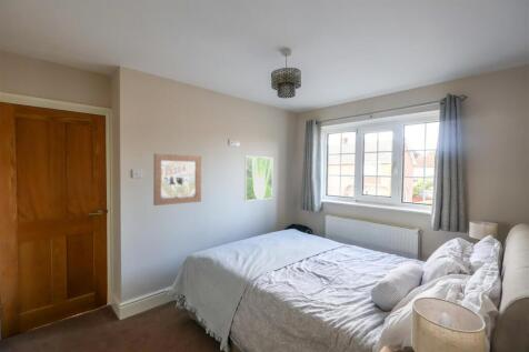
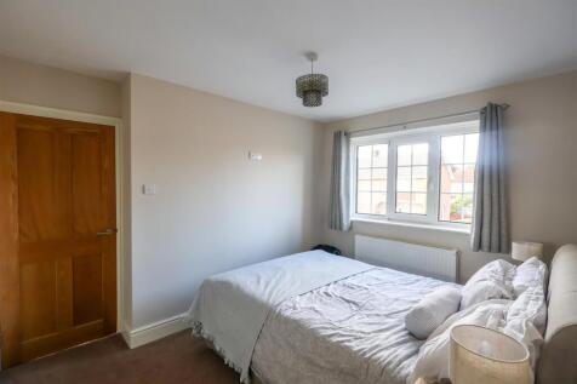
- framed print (259, 178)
- wall art (179, 179)
